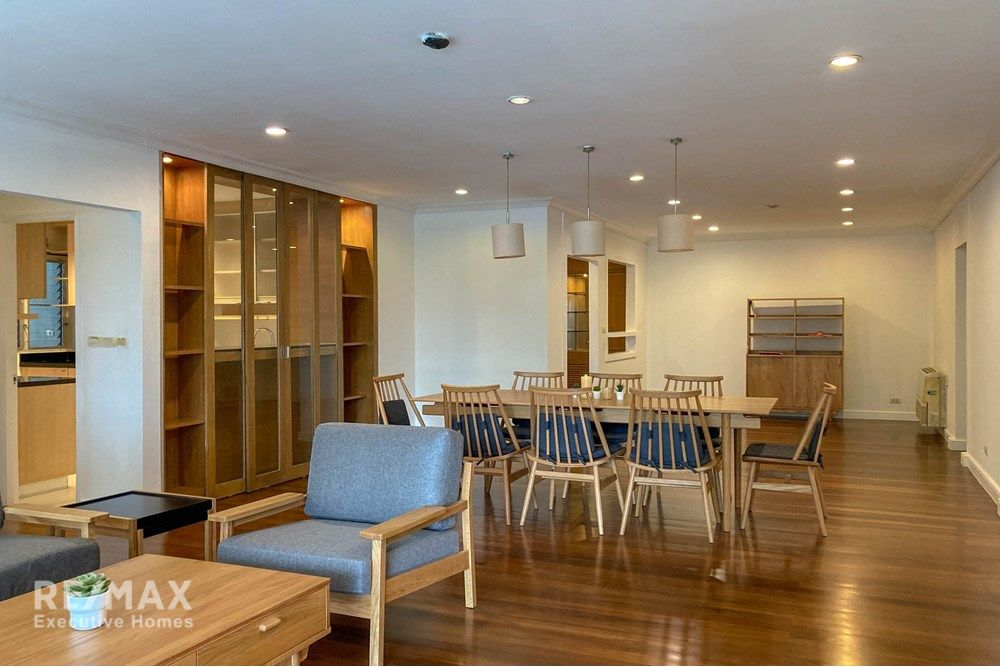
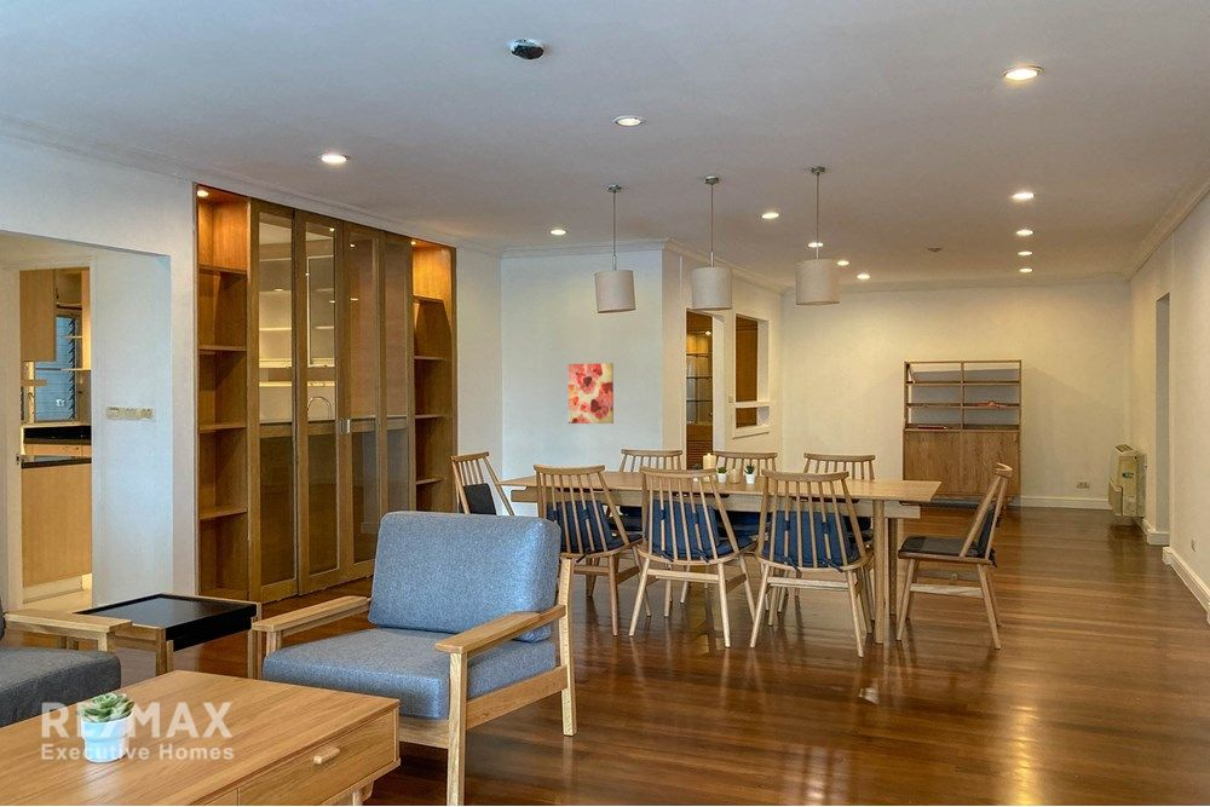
+ wall art (590, 393)
